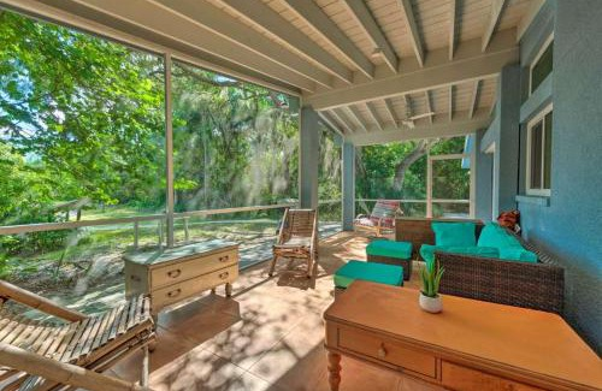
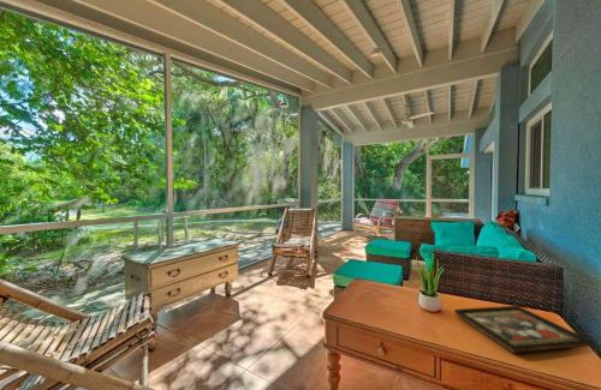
+ decorative tray (516, 325)
